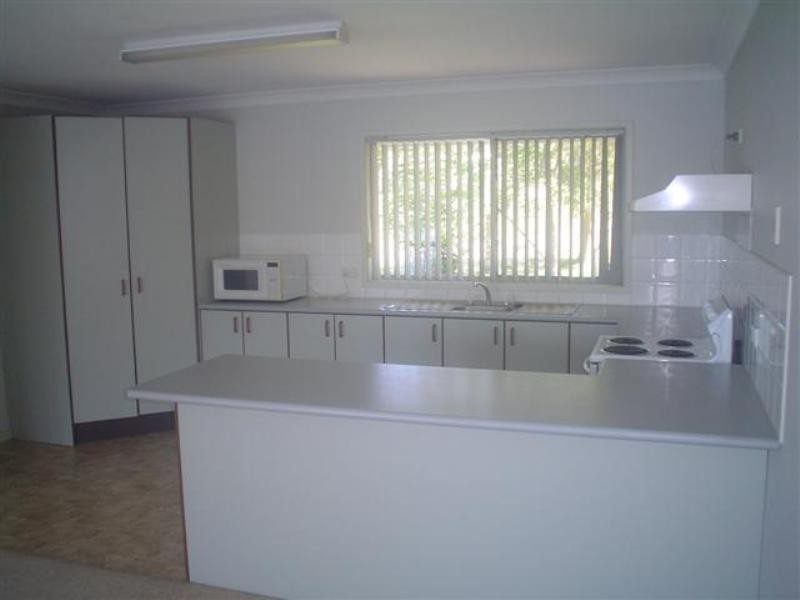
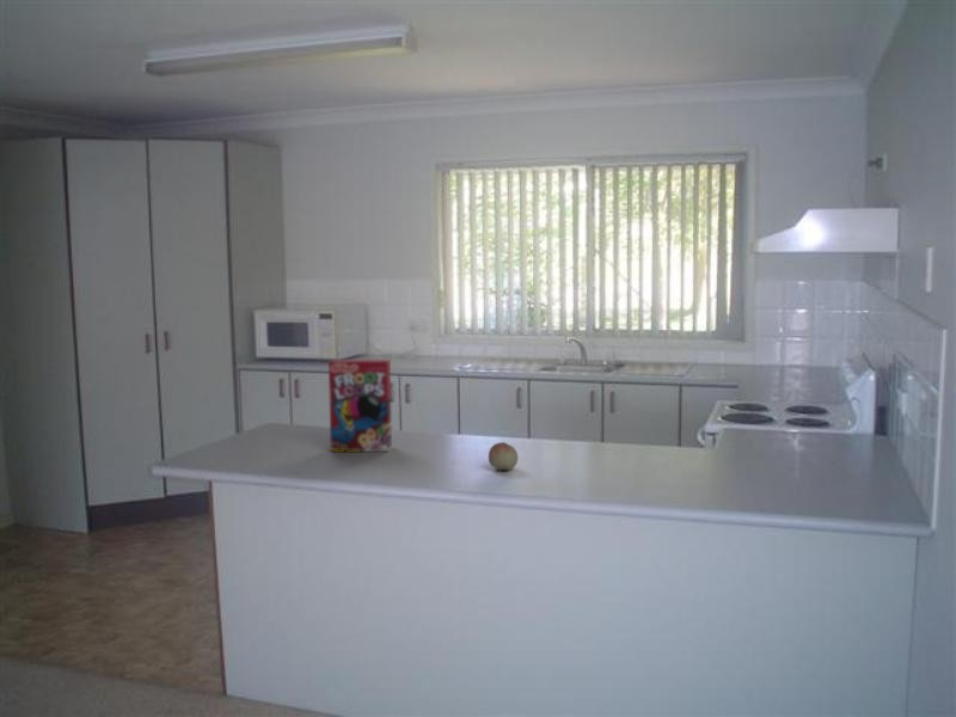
+ cereal box (360, 404)
+ fruit (503, 455)
